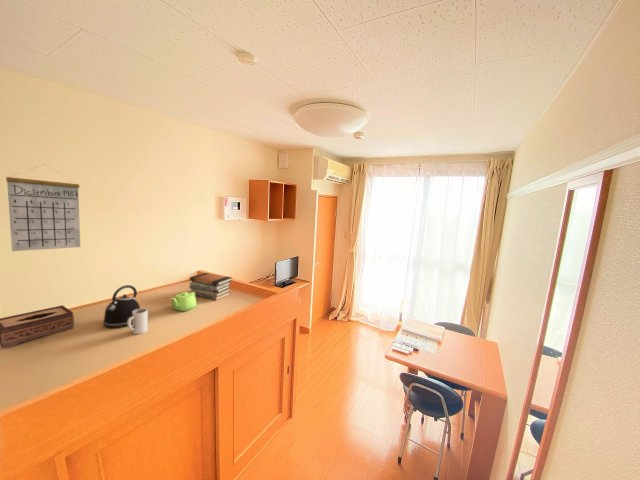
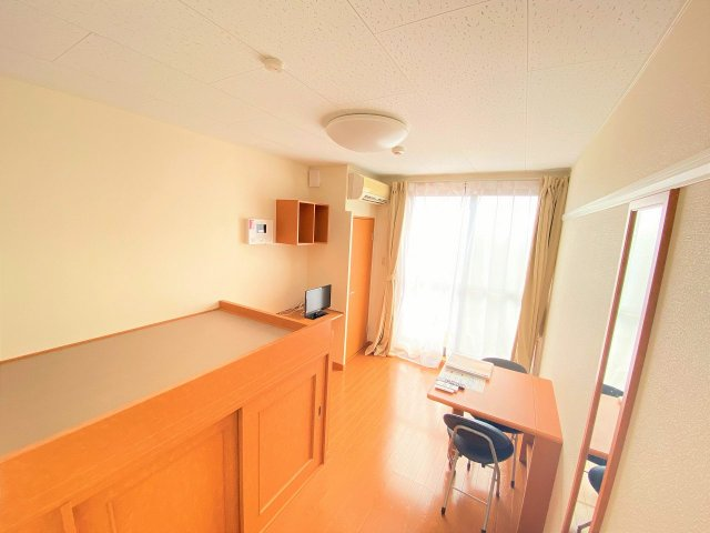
- calendar (47, 207)
- tissue box (35, 324)
- mug (137, 322)
- teapot (183, 300)
- book stack (210, 285)
- kettle (123, 303)
